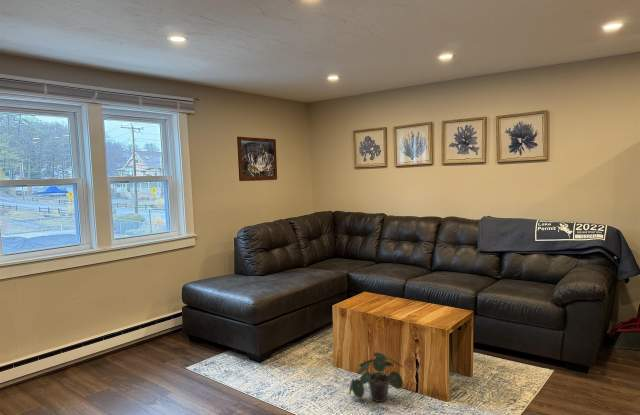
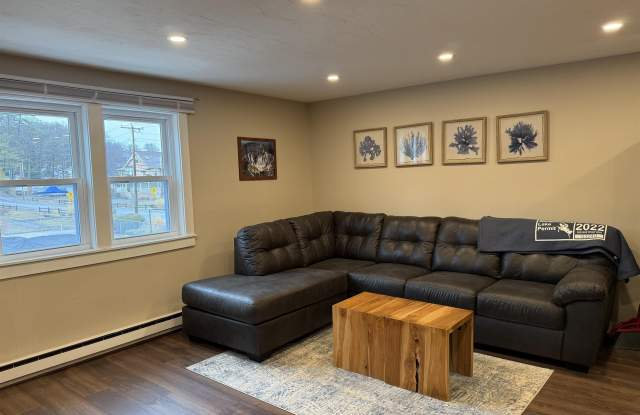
- potted plant (376, 376)
